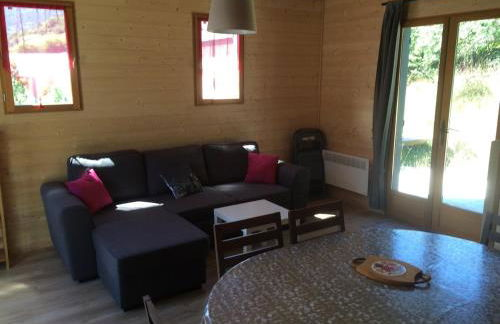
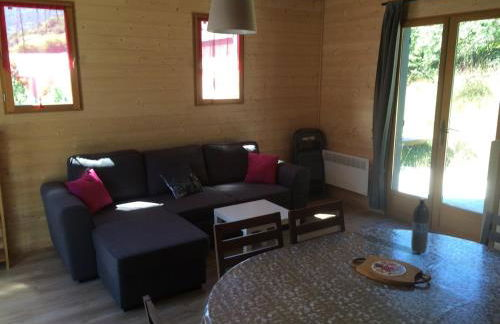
+ water bottle (420, 225)
